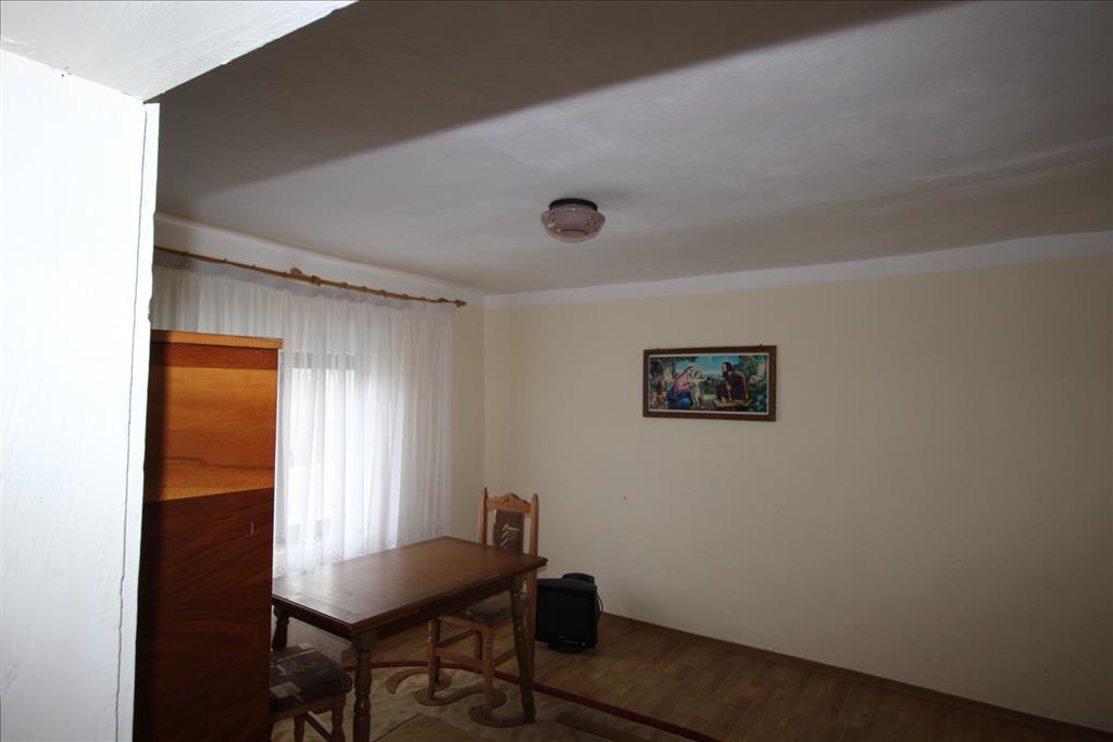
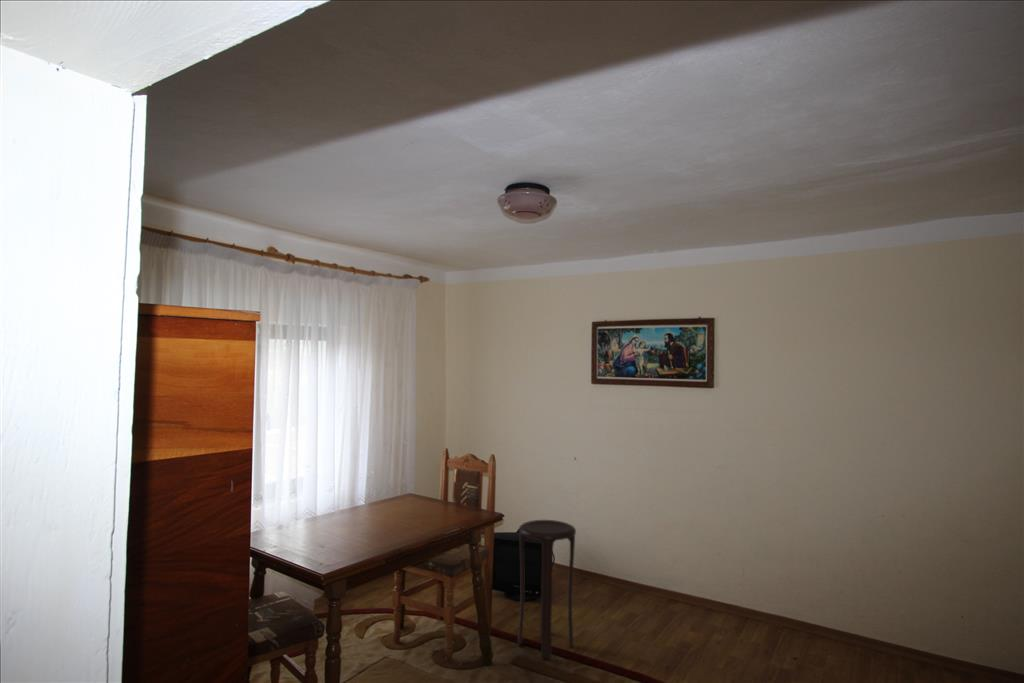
+ stool (546, 585)
